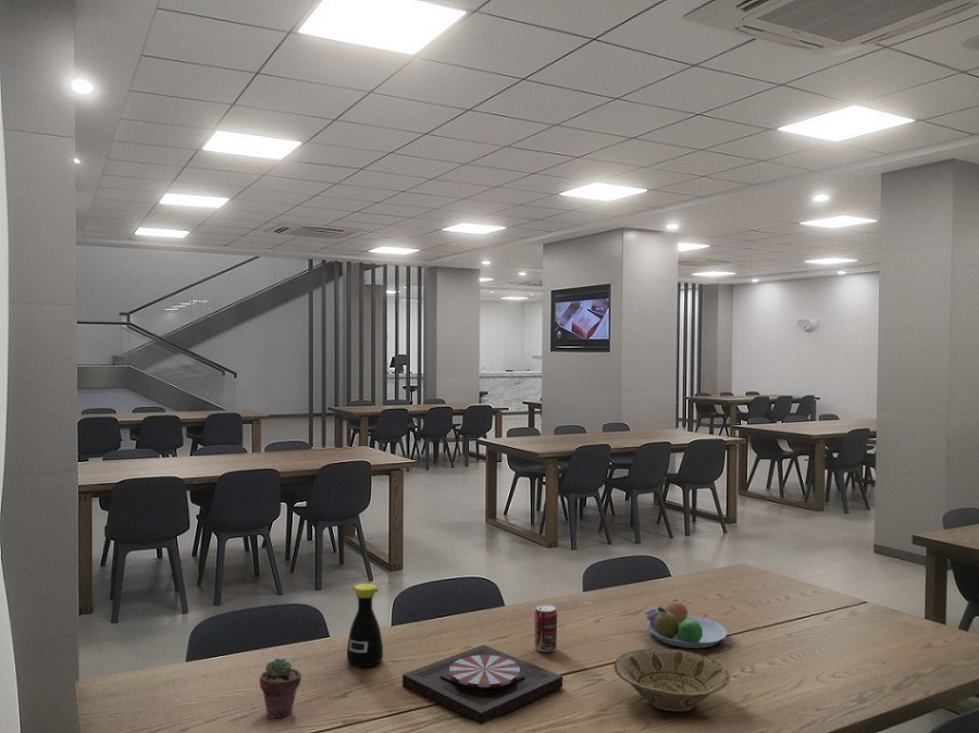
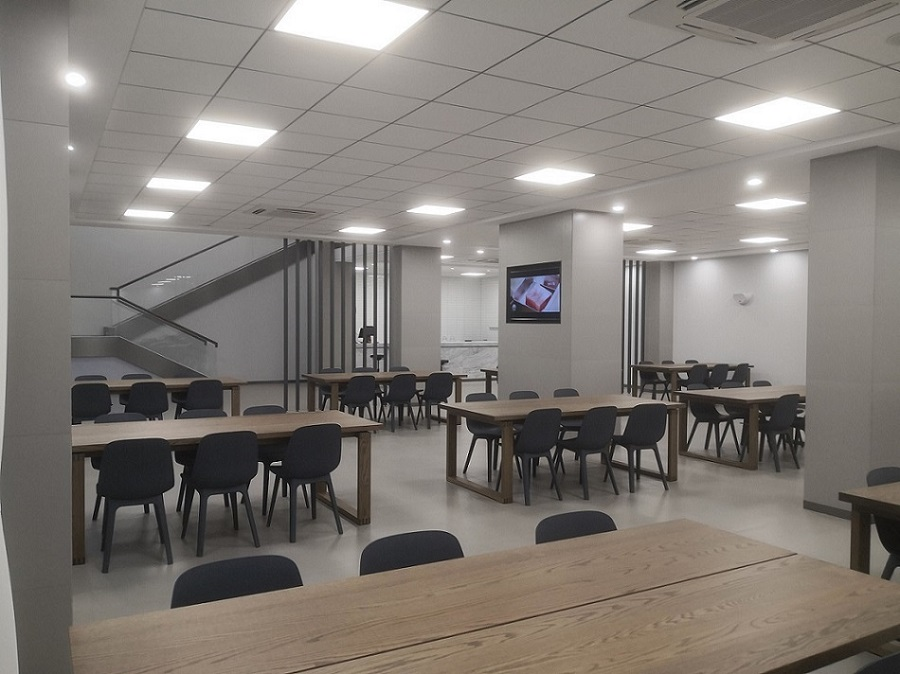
- bottle (364, 623)
- plate (482, 676)
- bowl (670, 685)
- potted succulent (280, 685)
- beverage can (545, 626)
- fruit bowl (684, 621)
